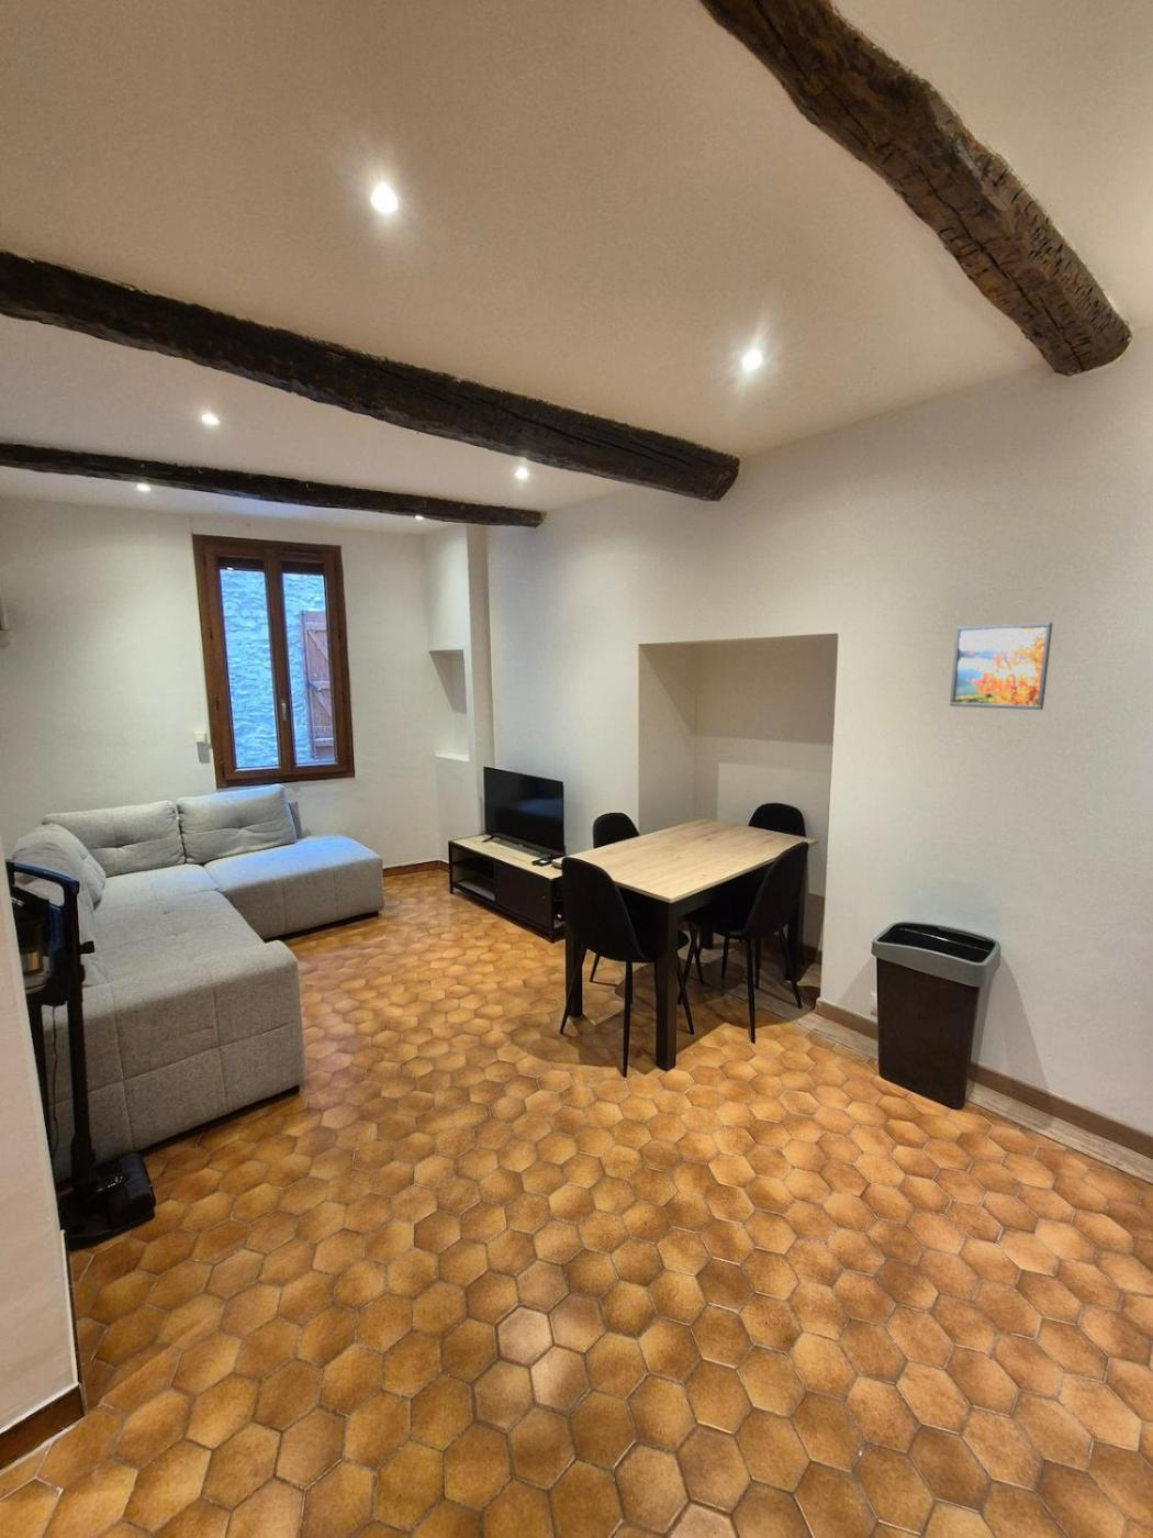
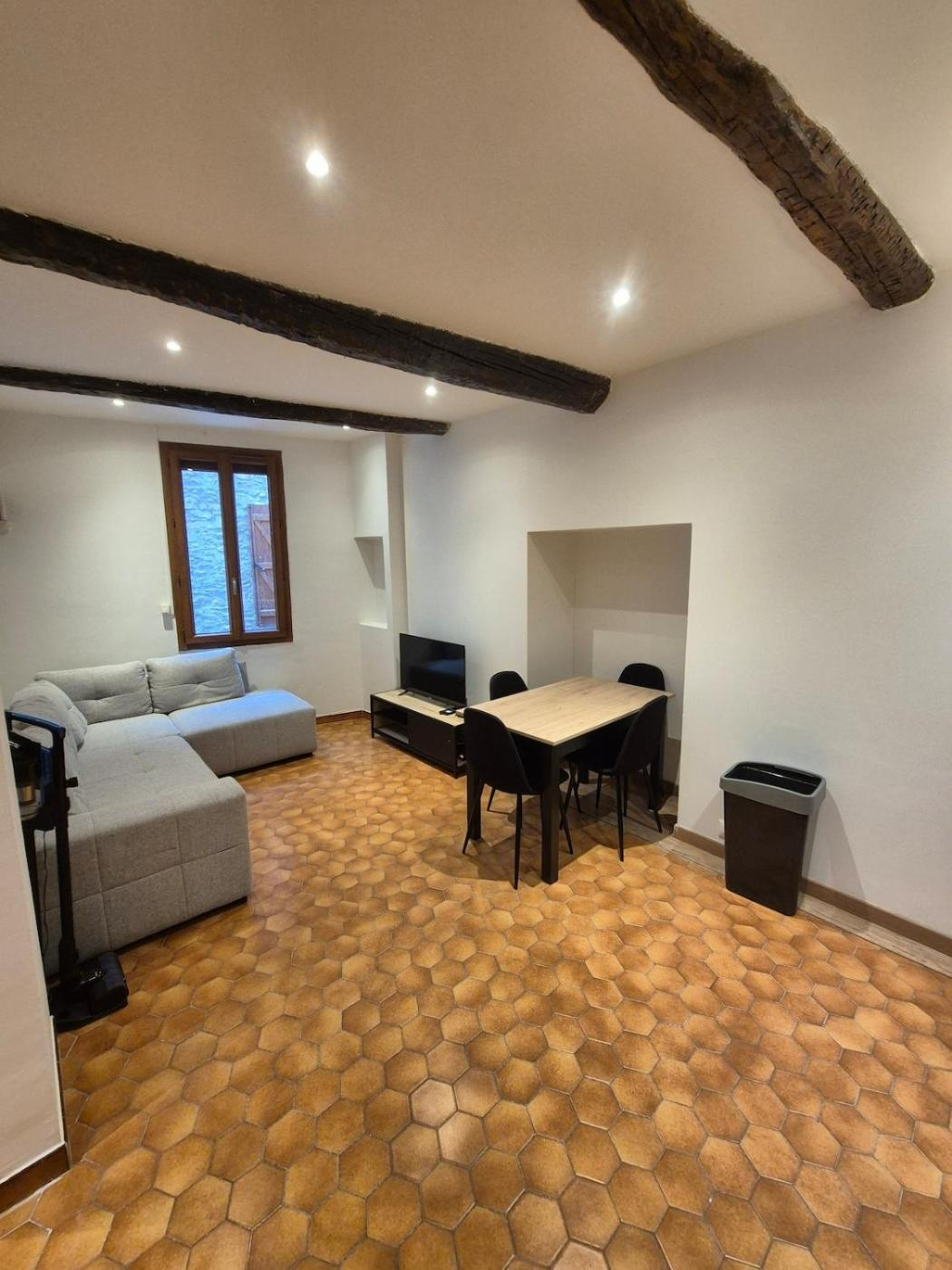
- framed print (997, 666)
